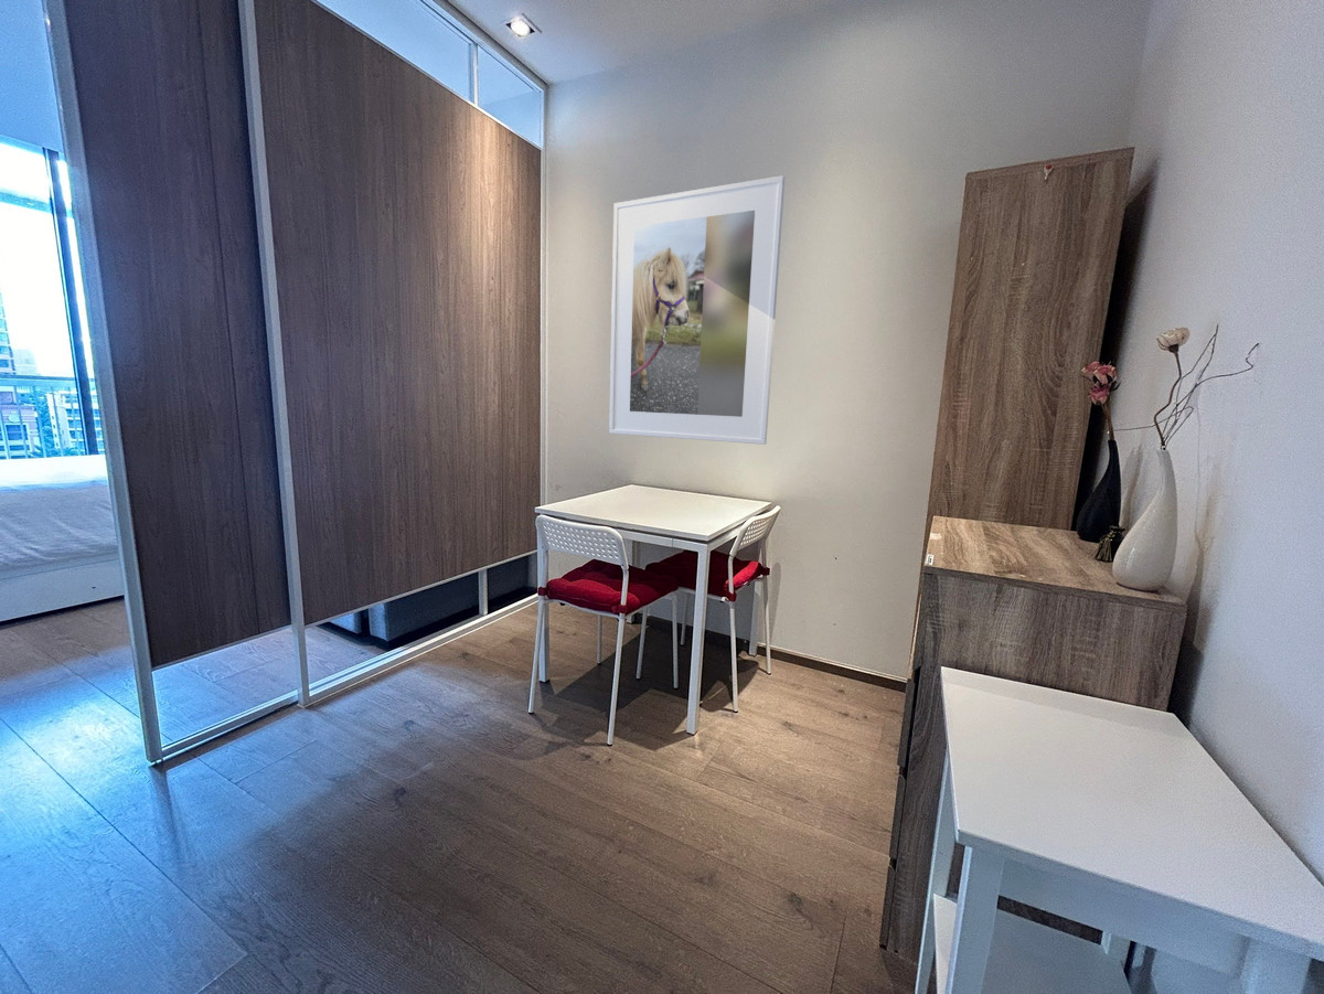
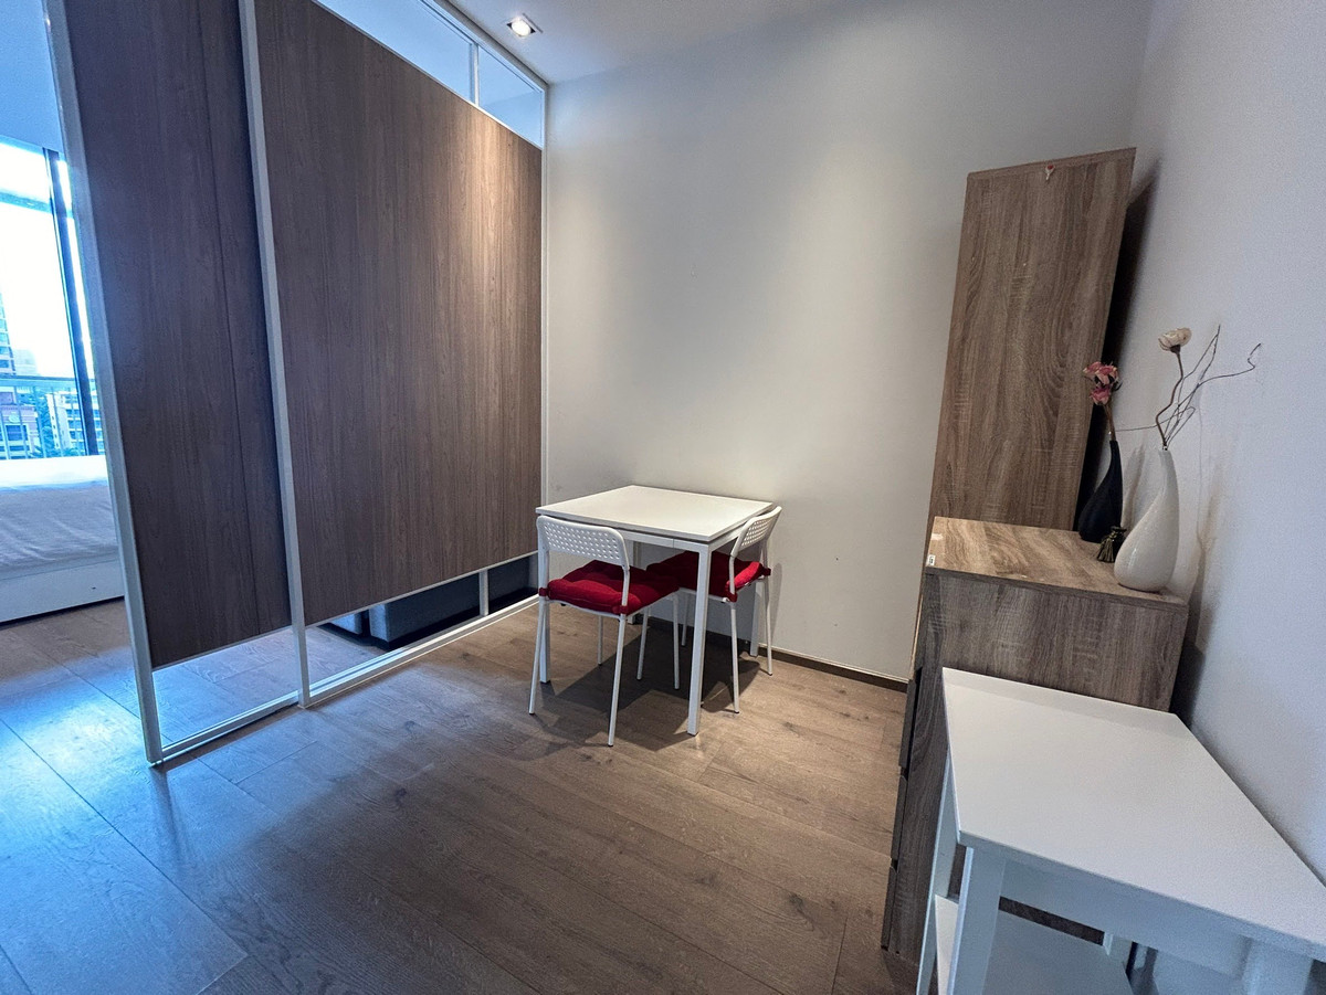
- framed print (687, 319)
